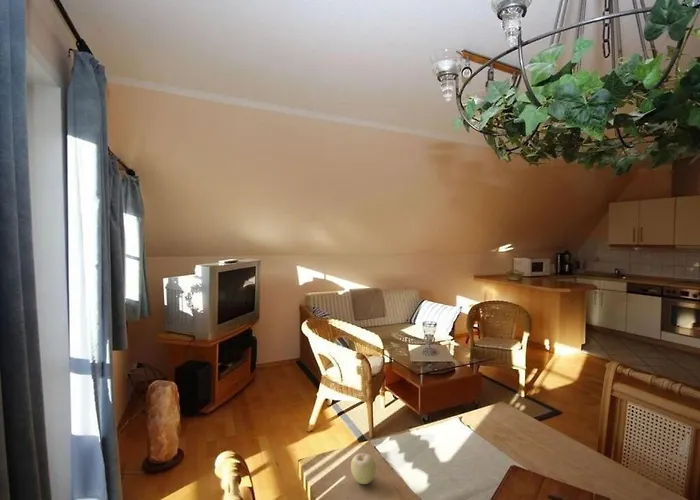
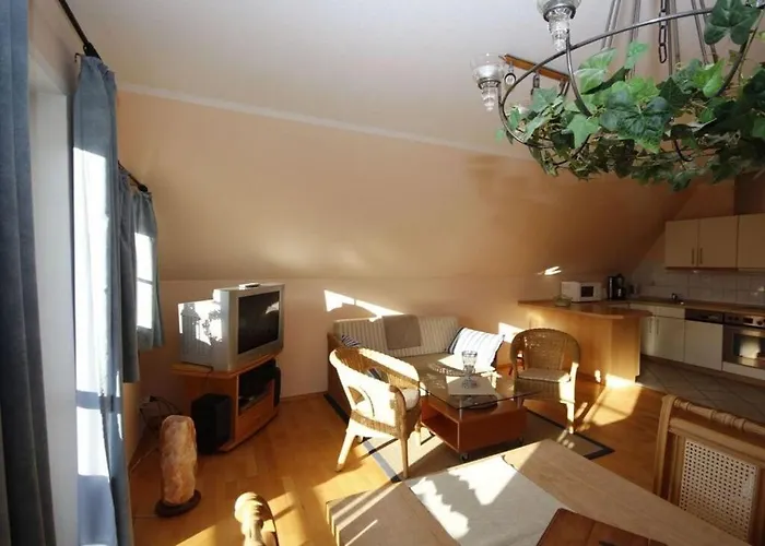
- fruit (363, 466)
